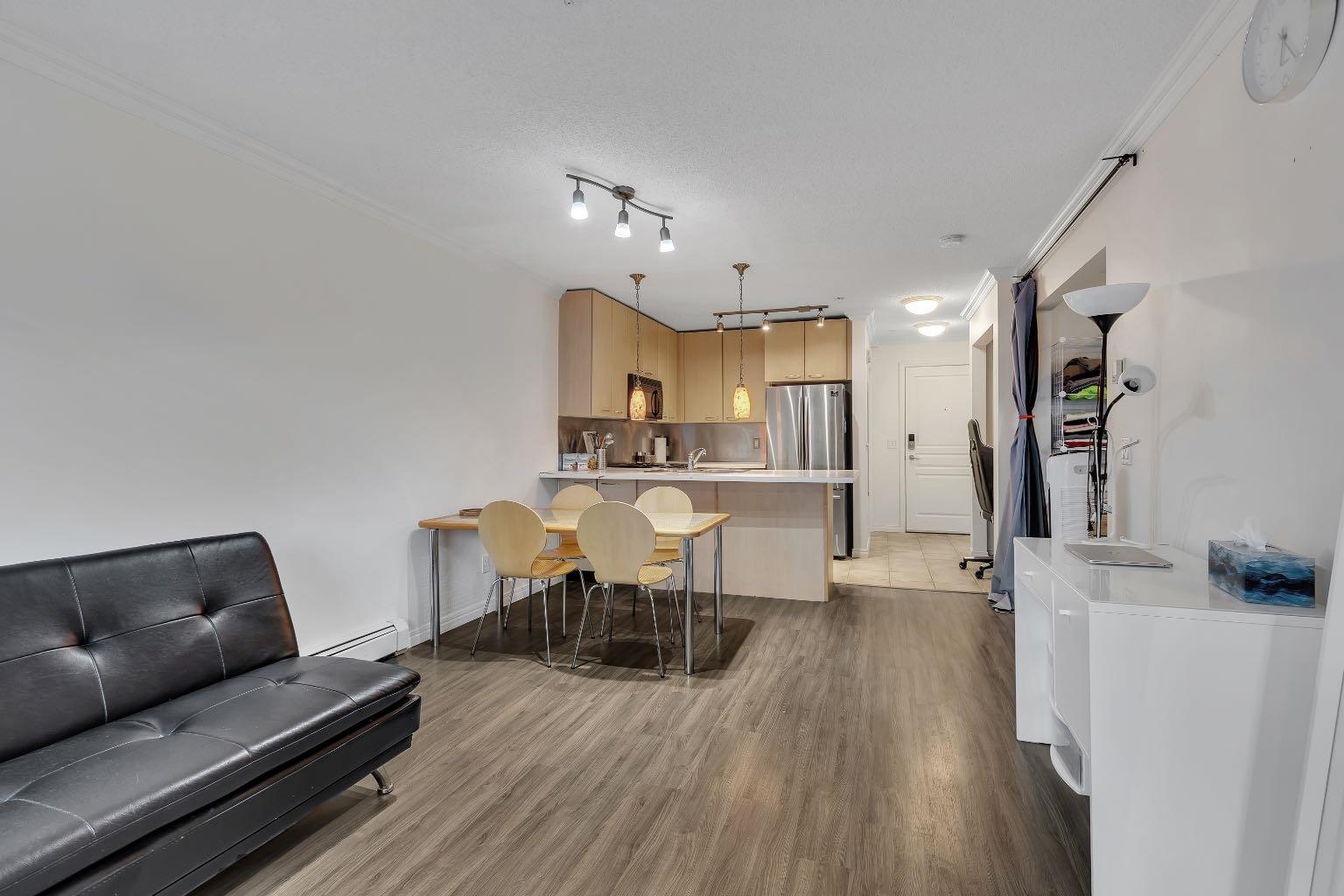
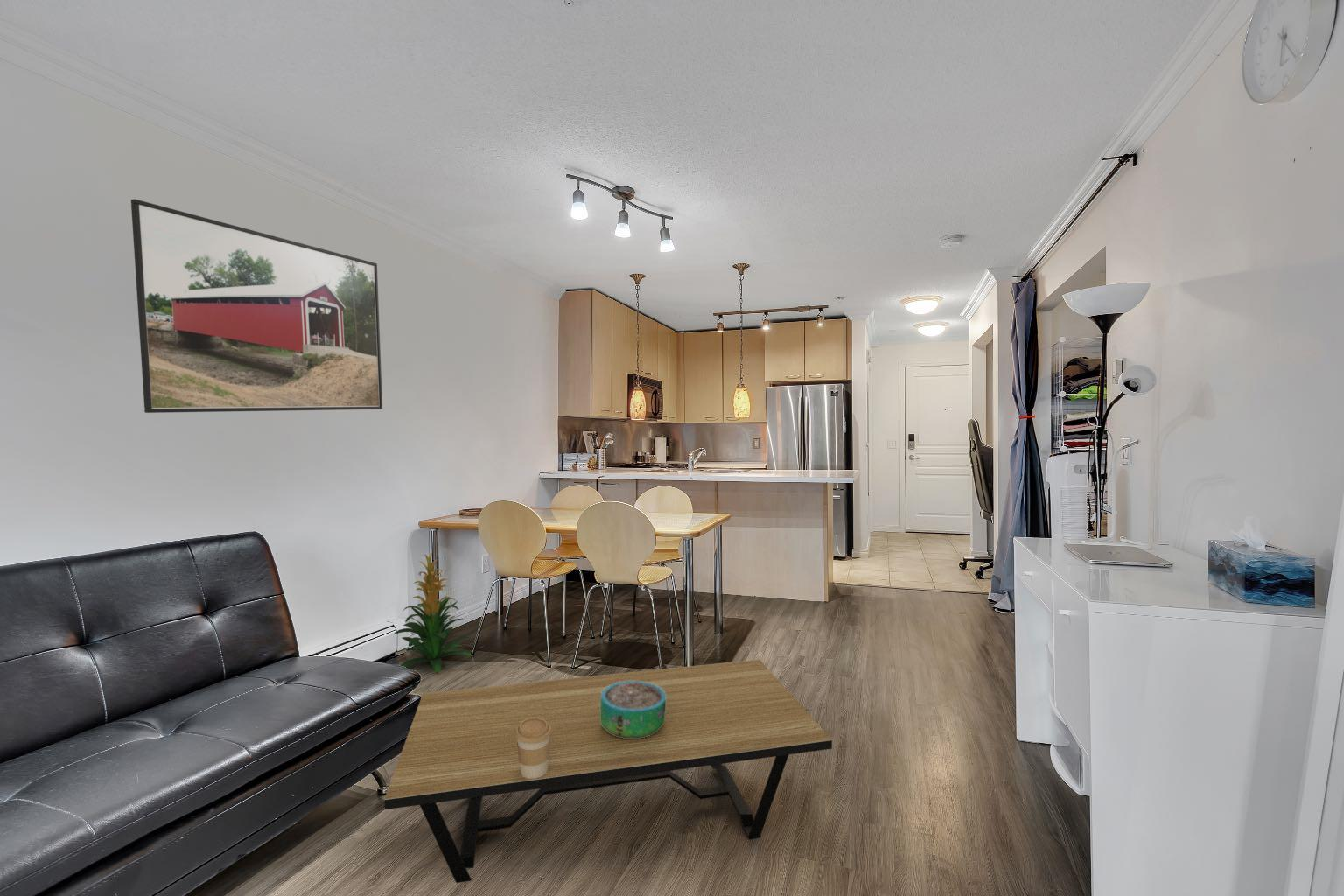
+ coffee table (612, 766)
+ decorative bowl (633, 710)
+ indoor plant (431, 607)
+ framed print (281, 325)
+ coffee cup (534, 749)
